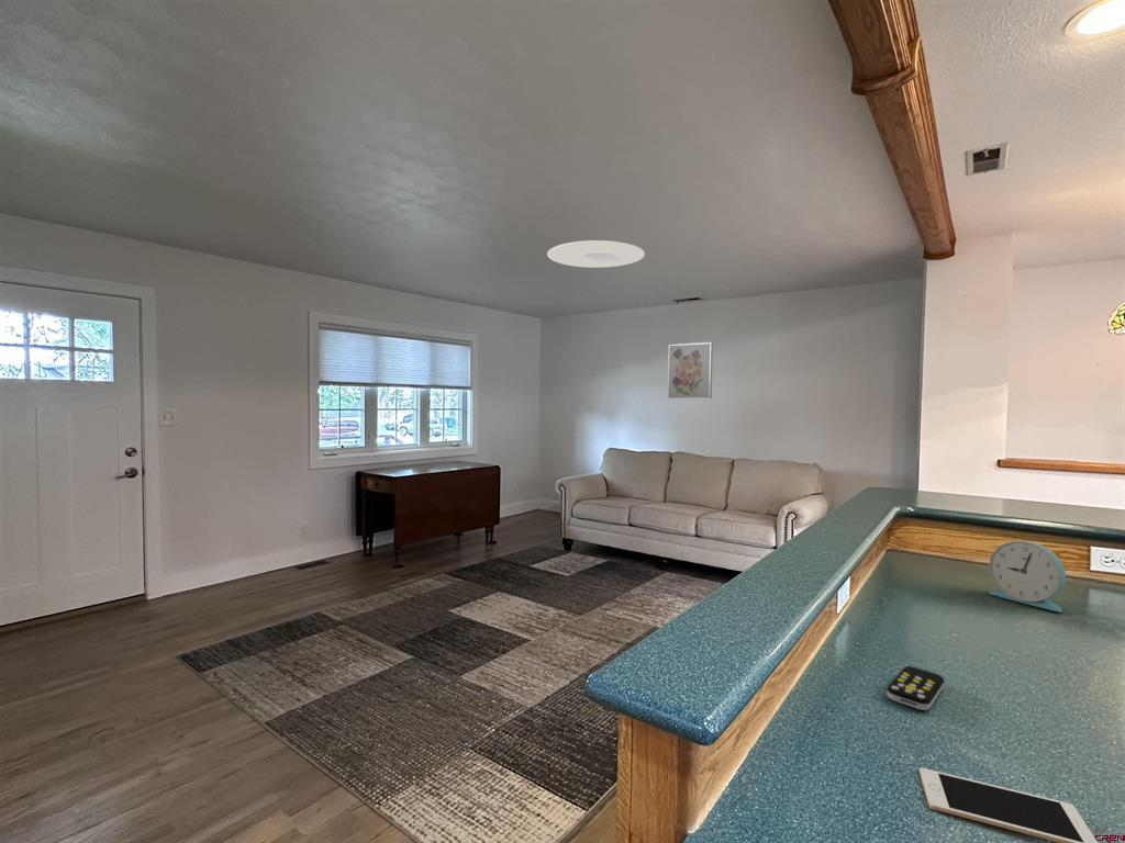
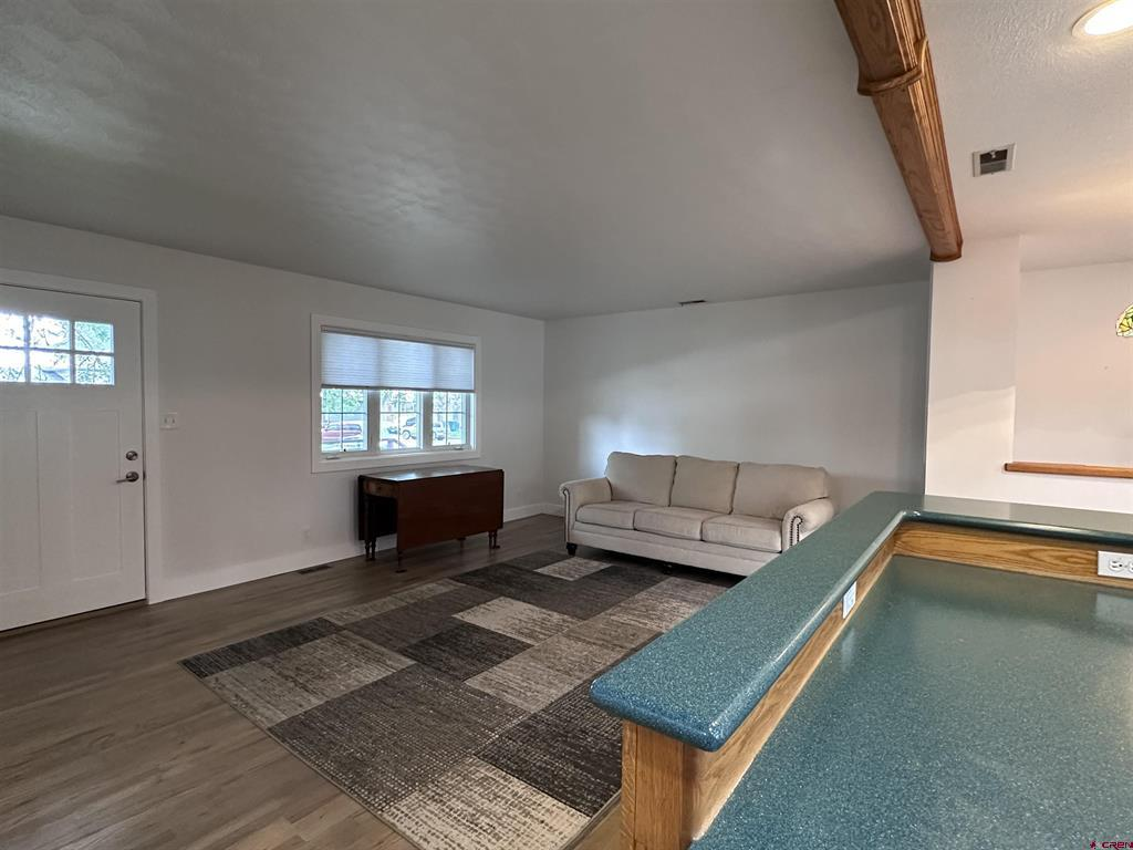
- ceiling light (595, 250)
- wall art (689, 371)
- alarm clock (1028, 570)
- cell phone (1001, 806)
- remote control (915, 686)
